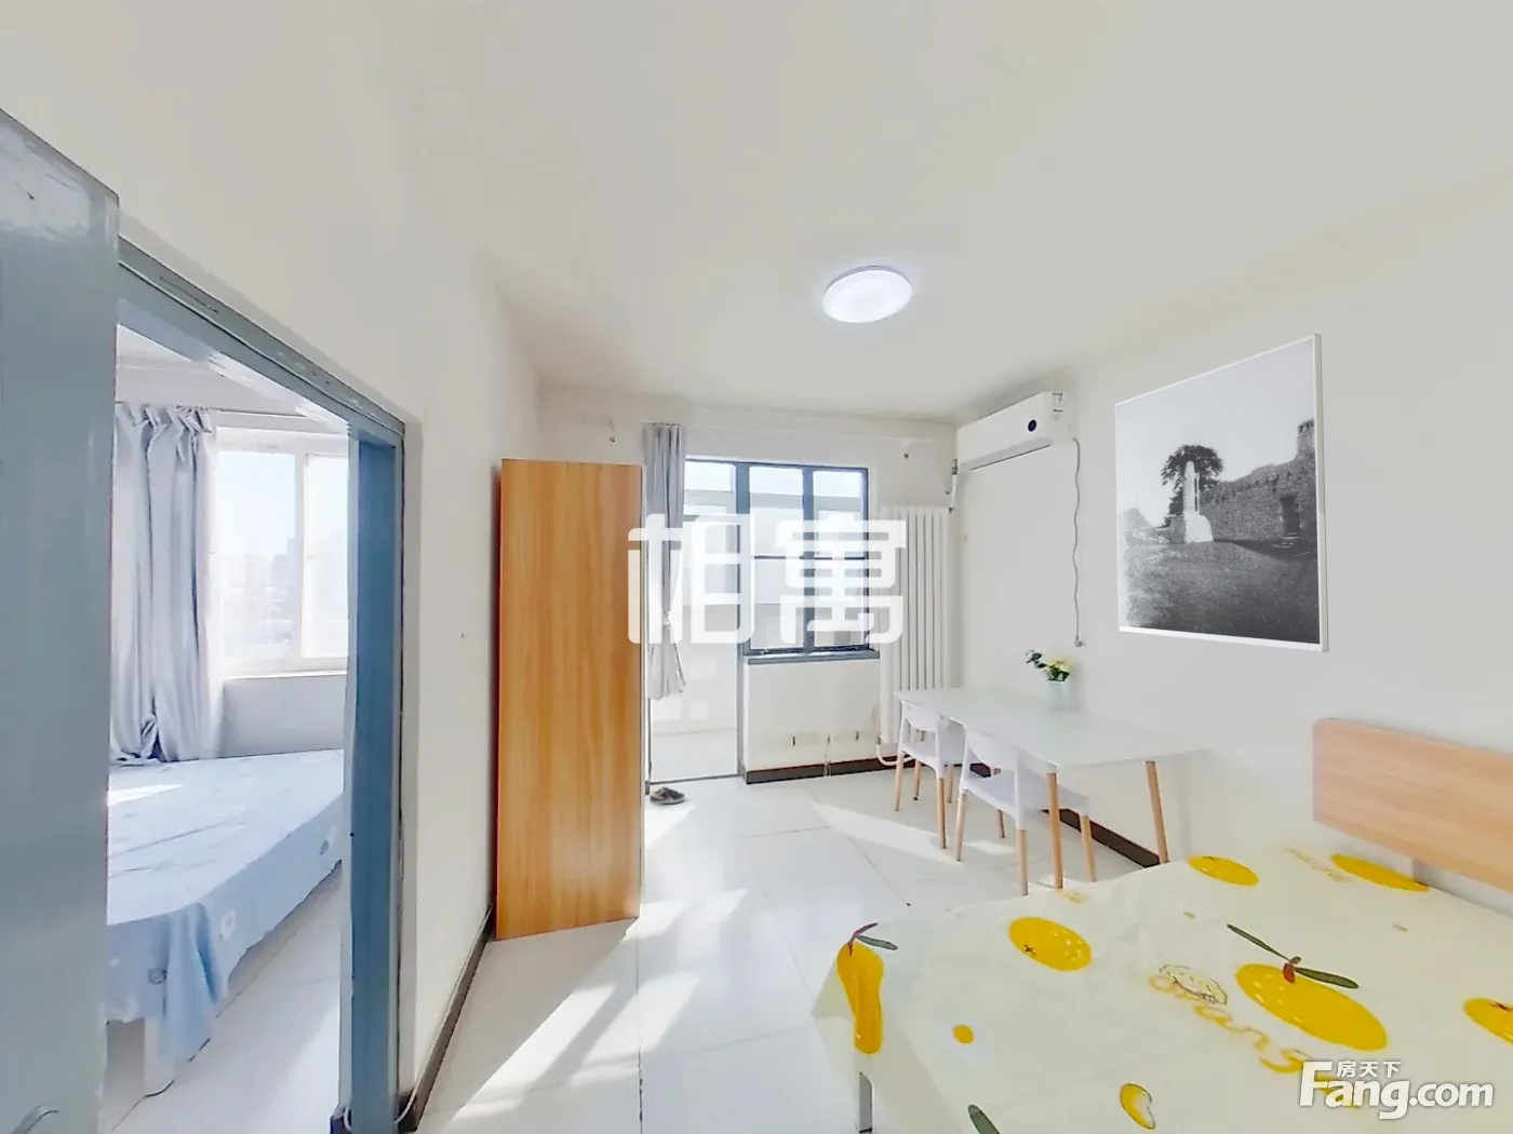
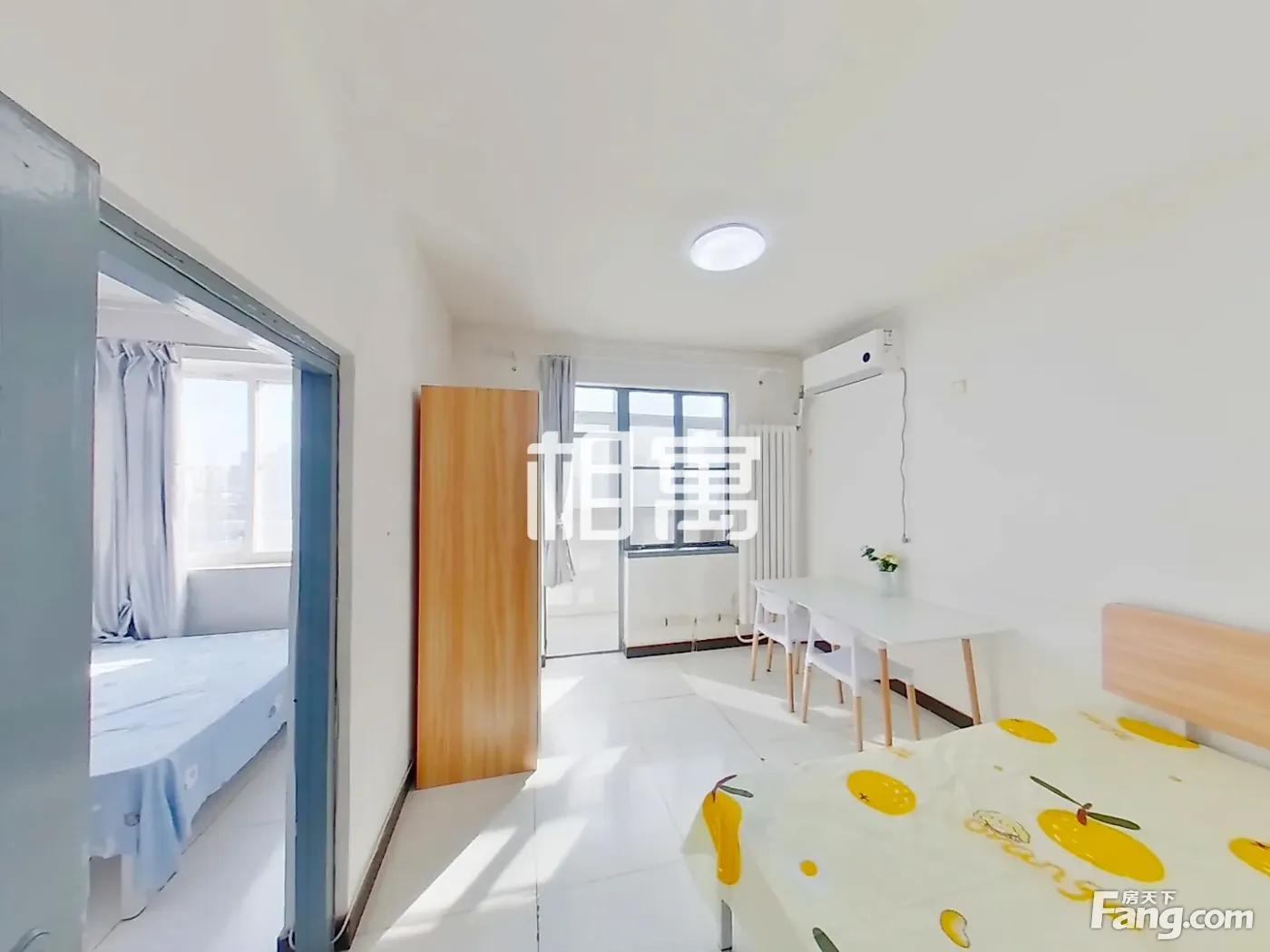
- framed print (1203, 506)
- sneaker (667, 793)
